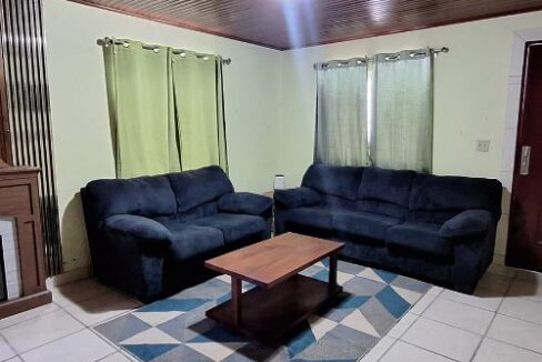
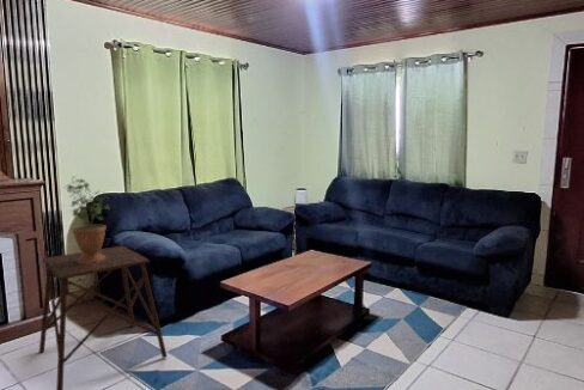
+ side table (98, 307)
+ potted plant (86, 218)
